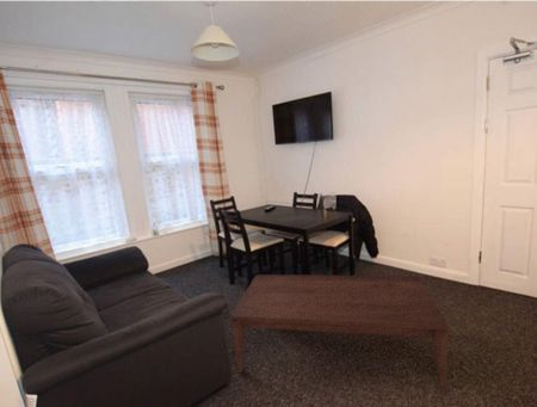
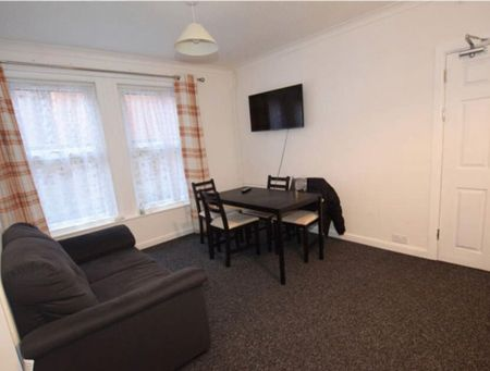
- coffee table (333, 321)
